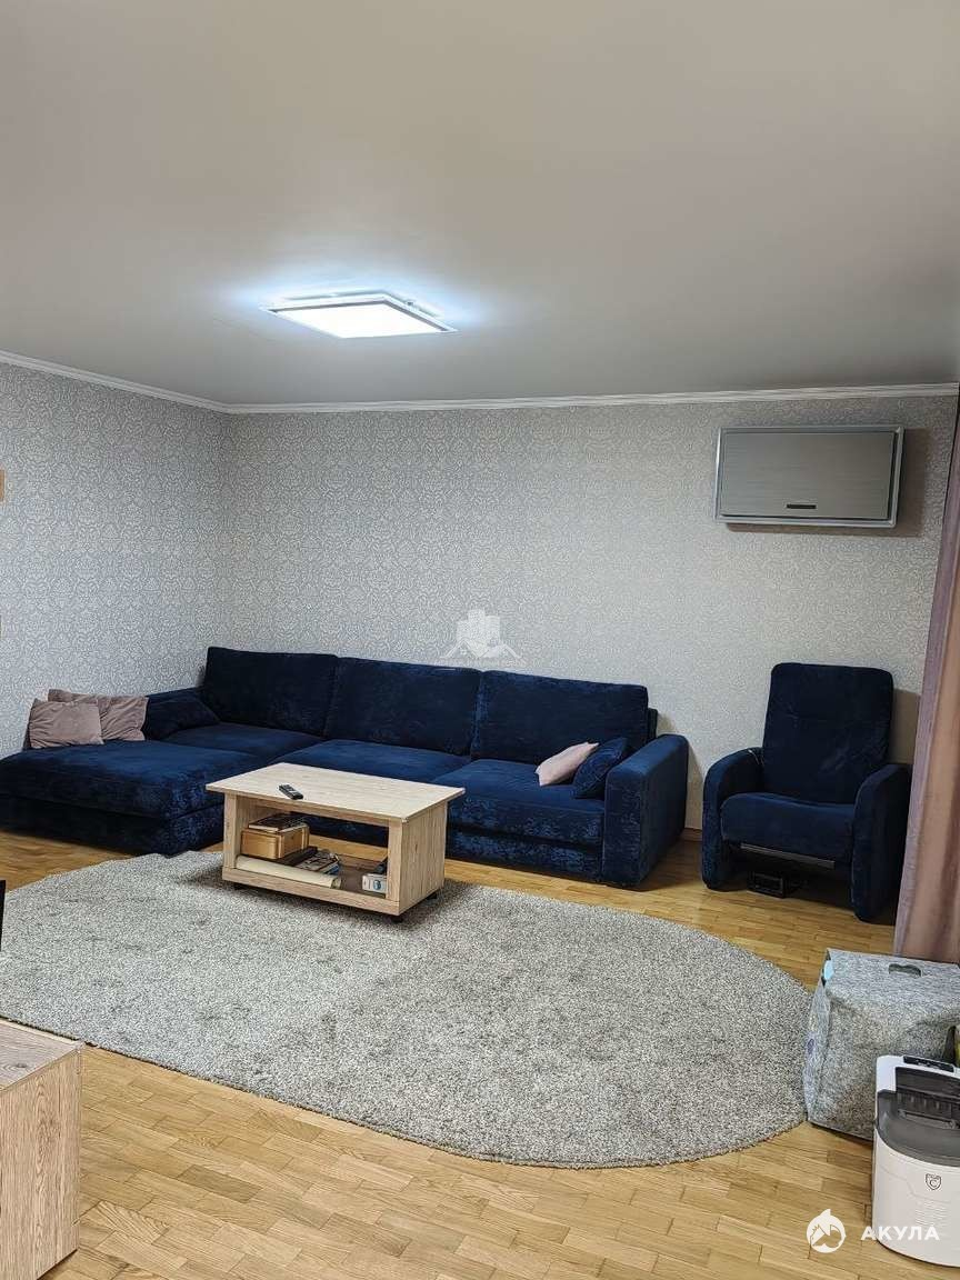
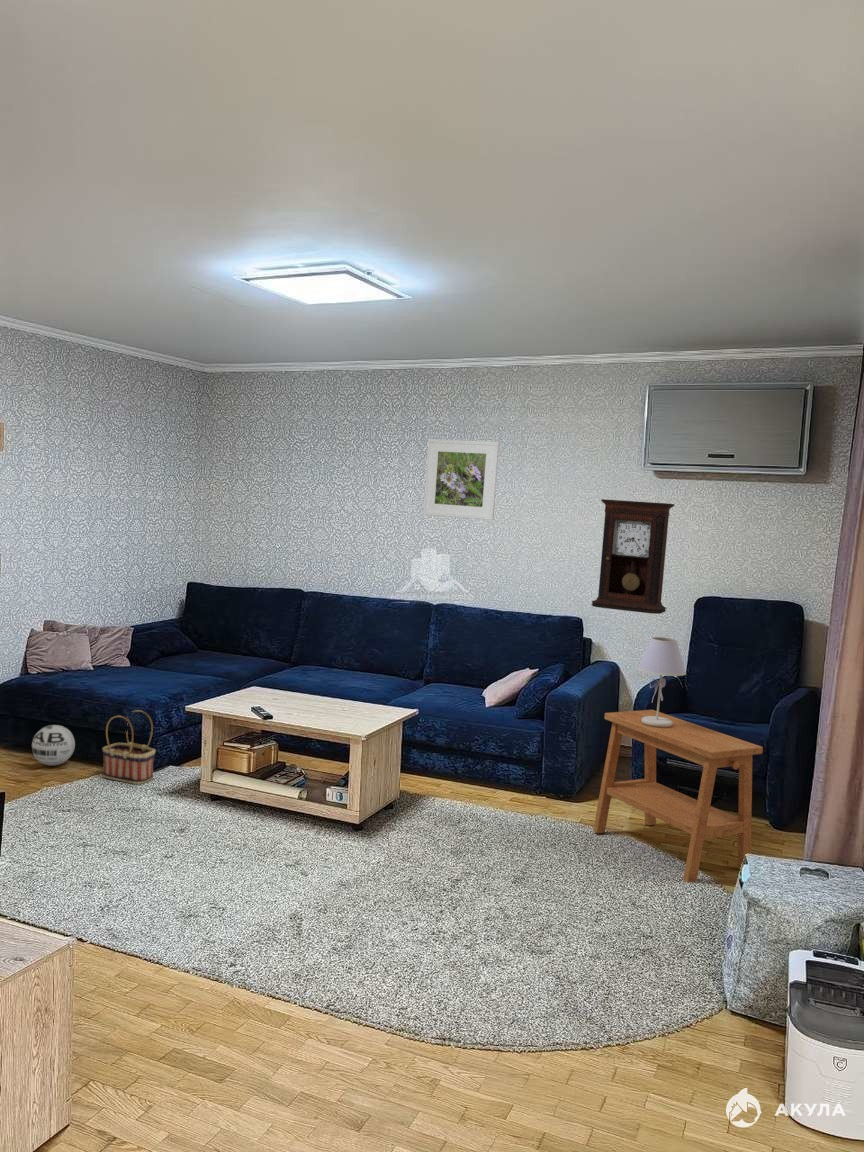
+ table lamp (660, 681)
+ pendulum clock (631, 555)
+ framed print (460, 479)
+ side table (674, 790)
+ ball (53, 745)
+ basket (129, 745)
